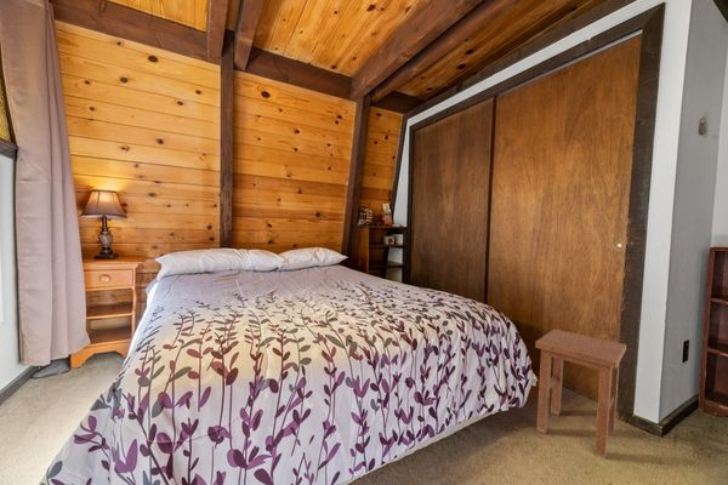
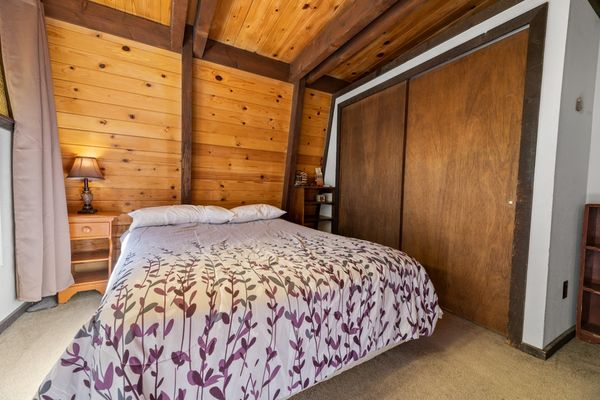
- stool (561, 387)
